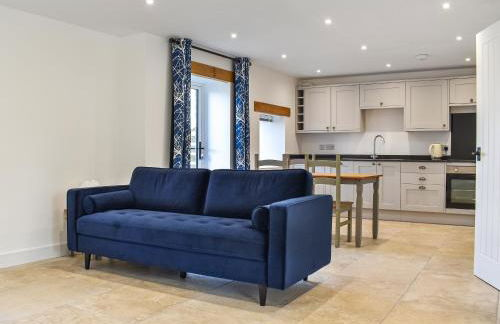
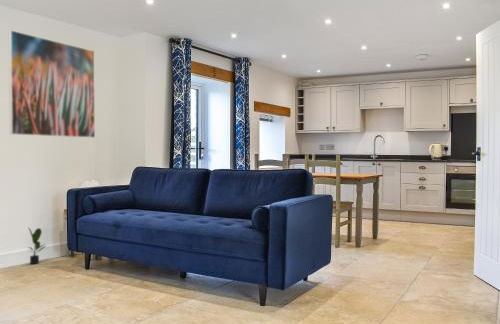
+ potted plant (36, 245)
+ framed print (55, 89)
